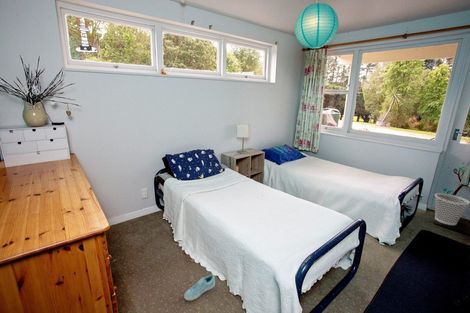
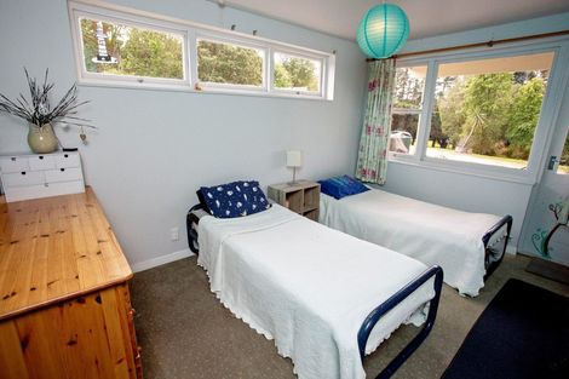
- sneaker (199, 284)
- wastebasket (448, 209)
